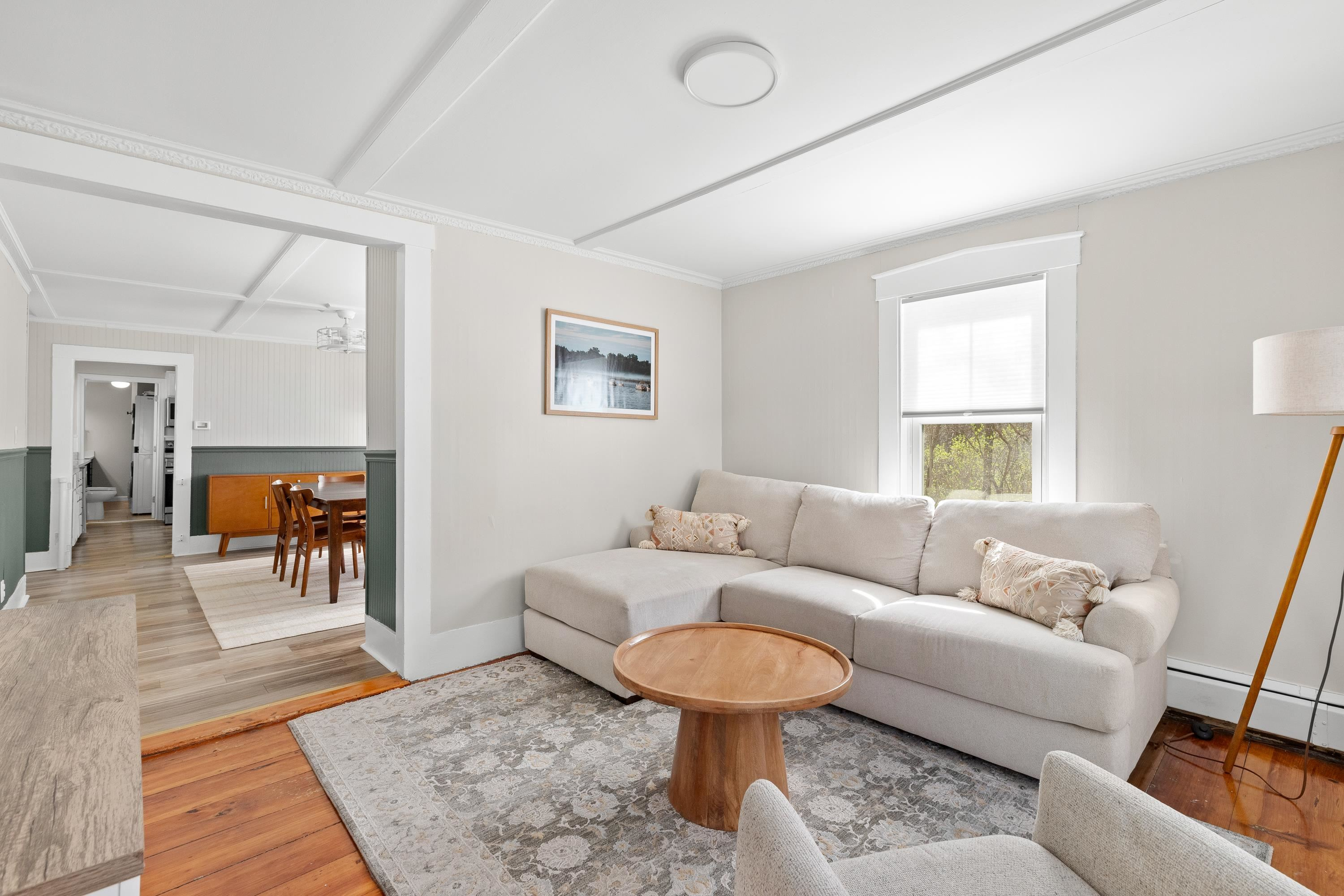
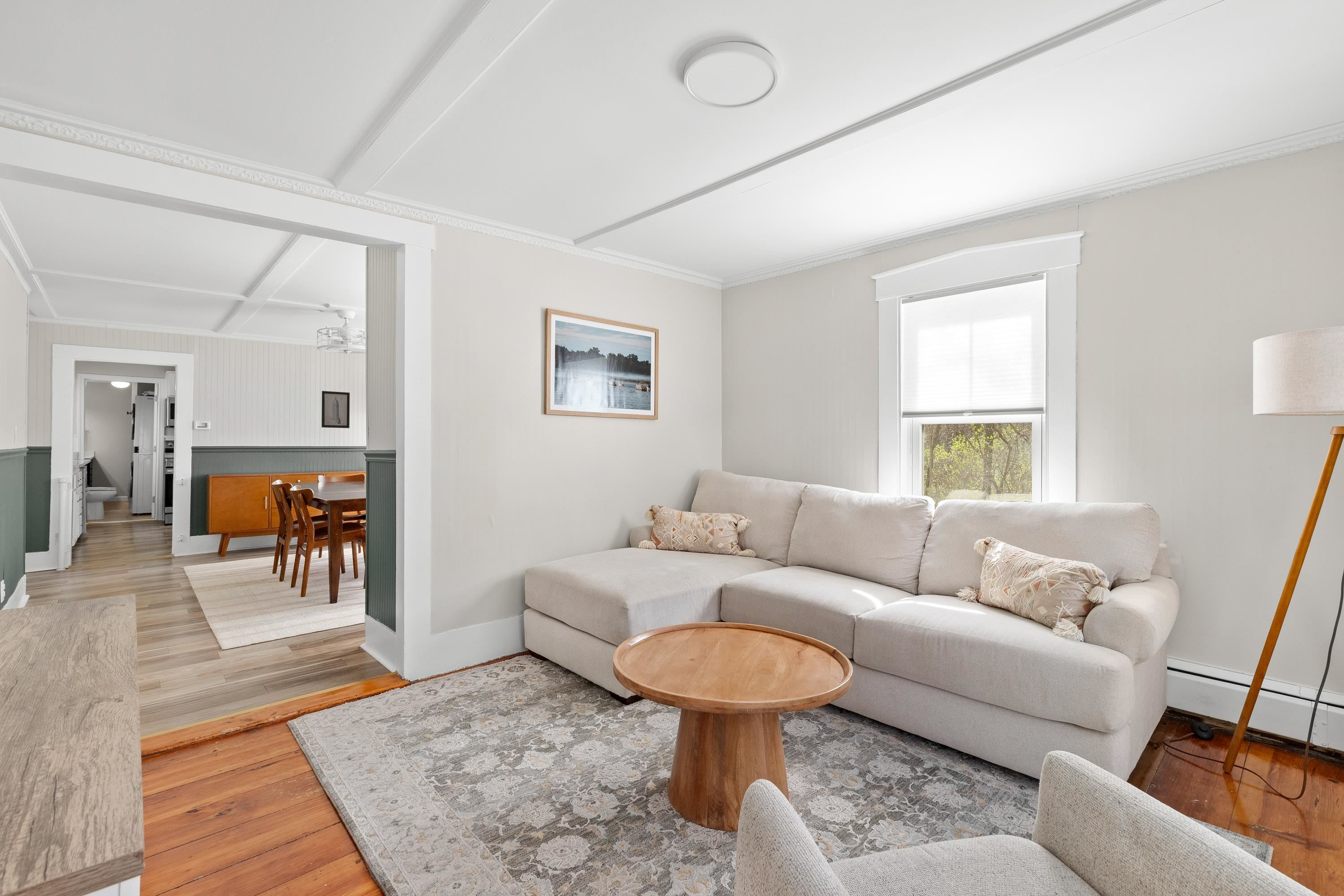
+ wall art (336, 409)
